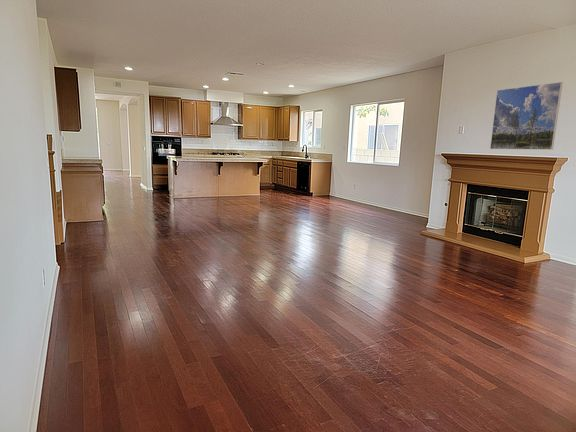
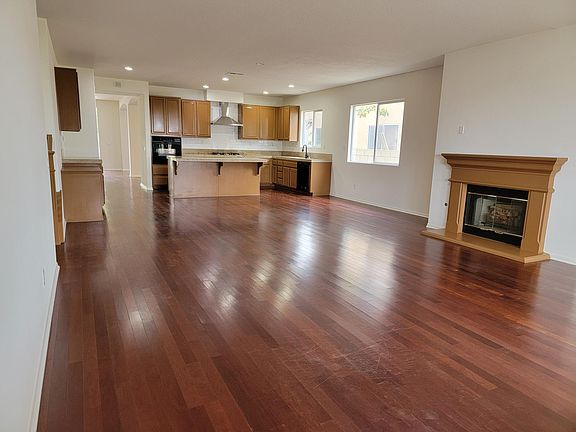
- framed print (523, 118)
